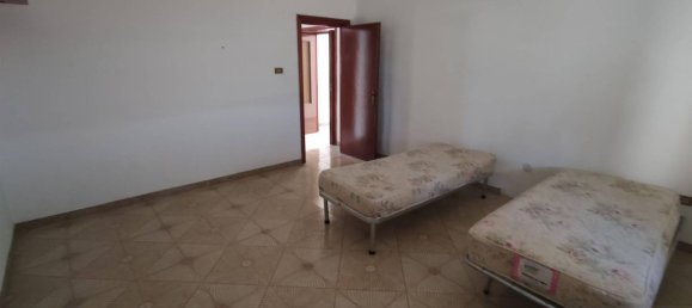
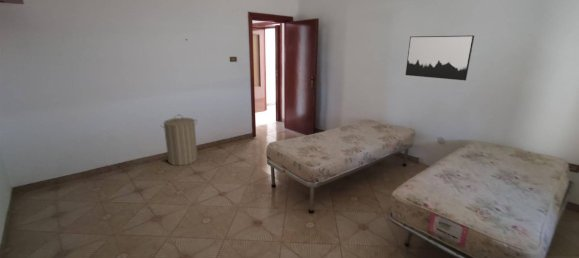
+ laundry hamper (181, 137)
+ wall art (436, 57)
